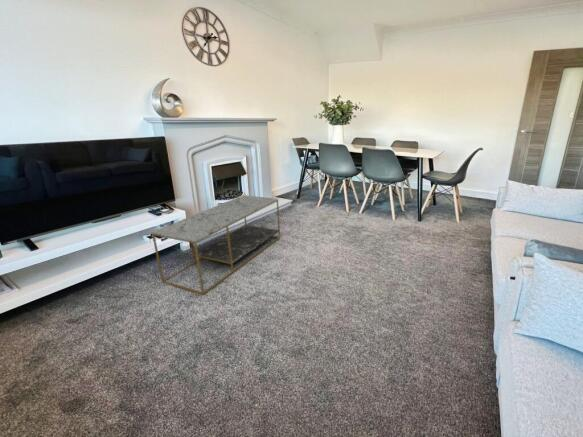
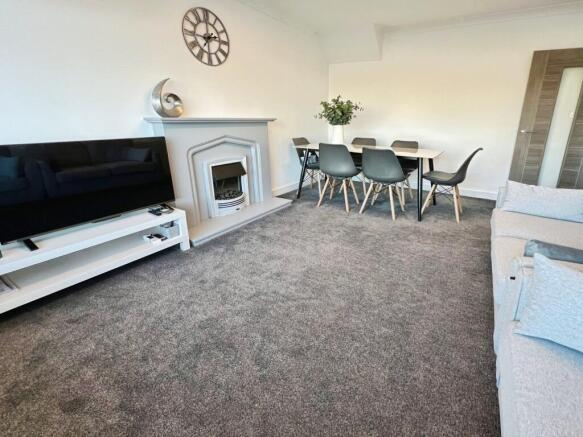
- coffee table (227, 235)
